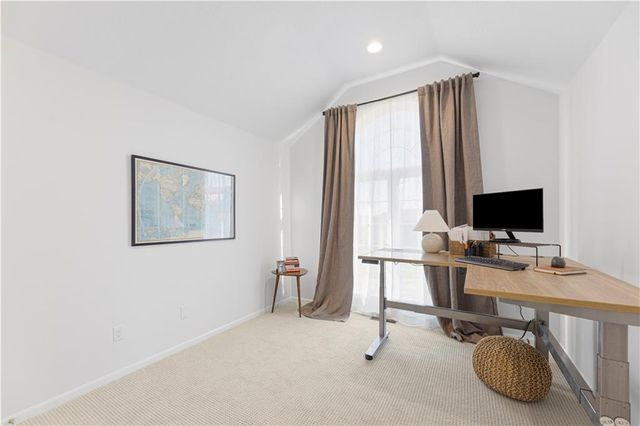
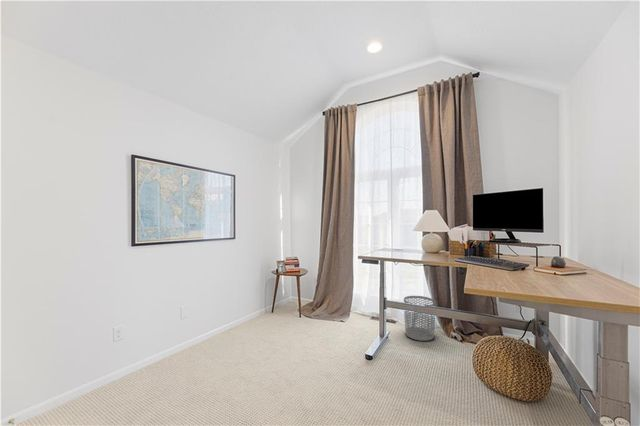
+ waste bin (419, 317)
